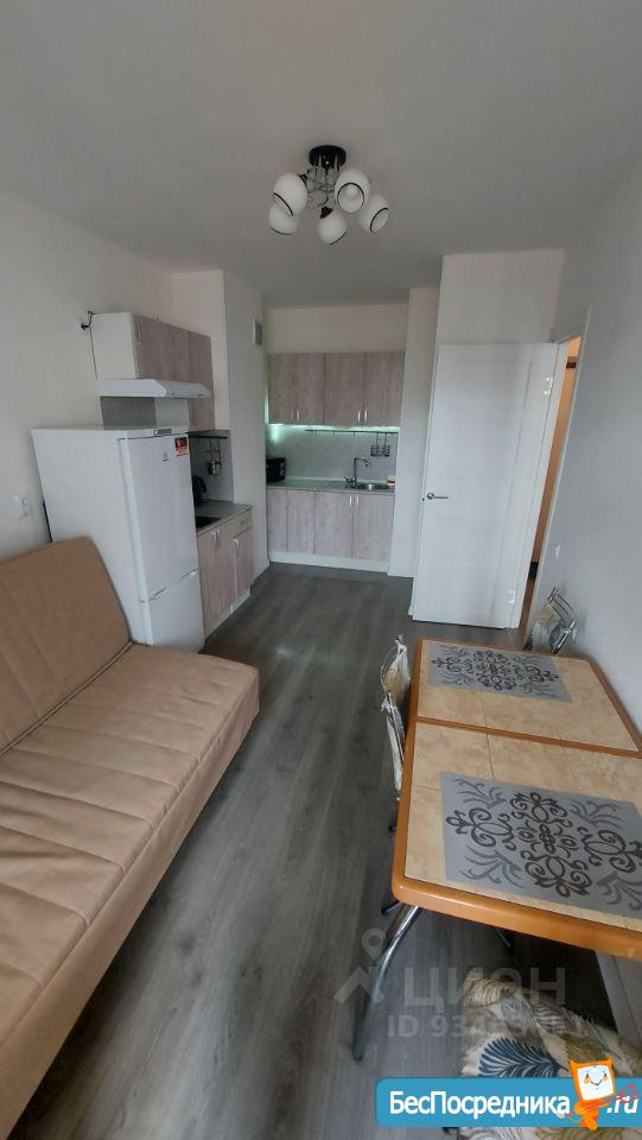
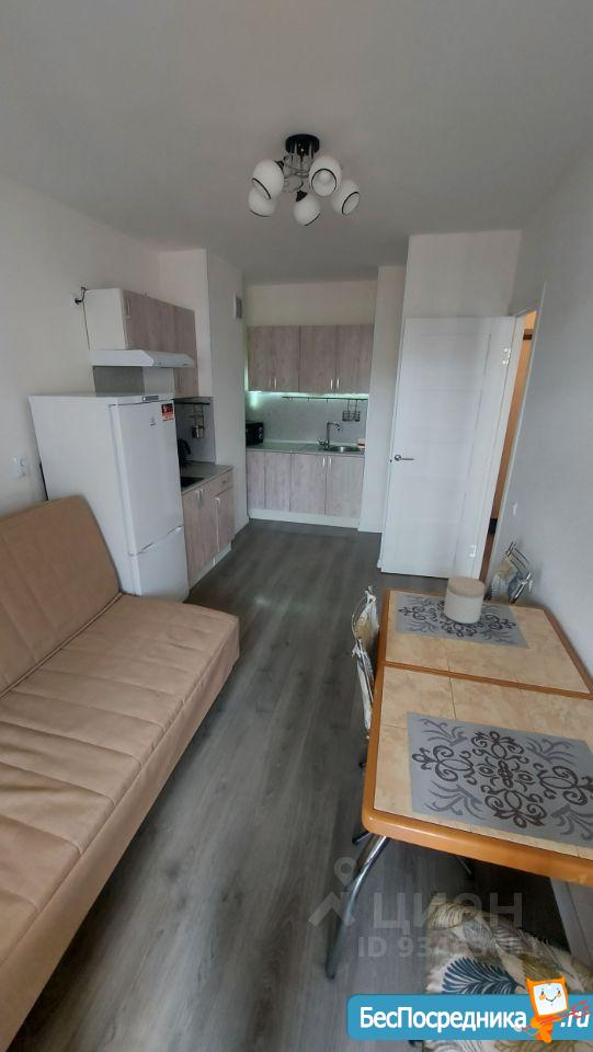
+ jar (464, 599)
